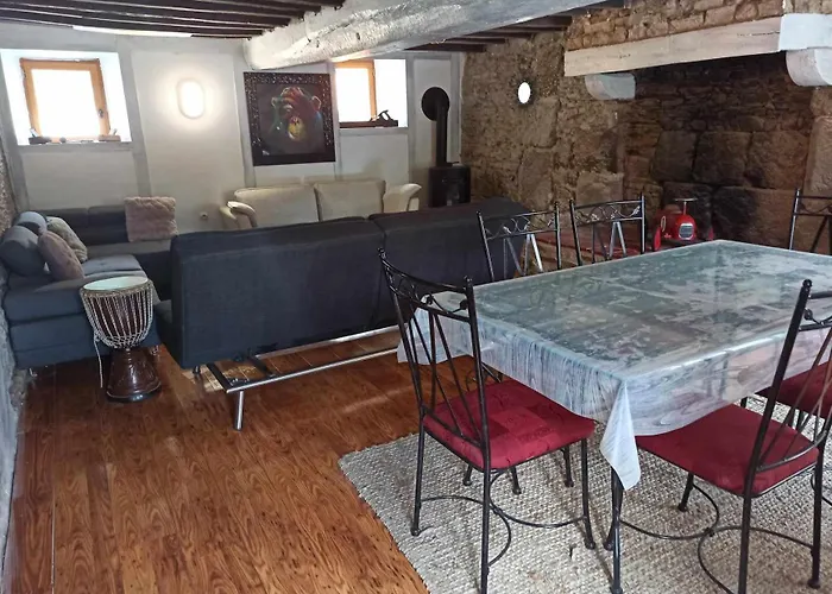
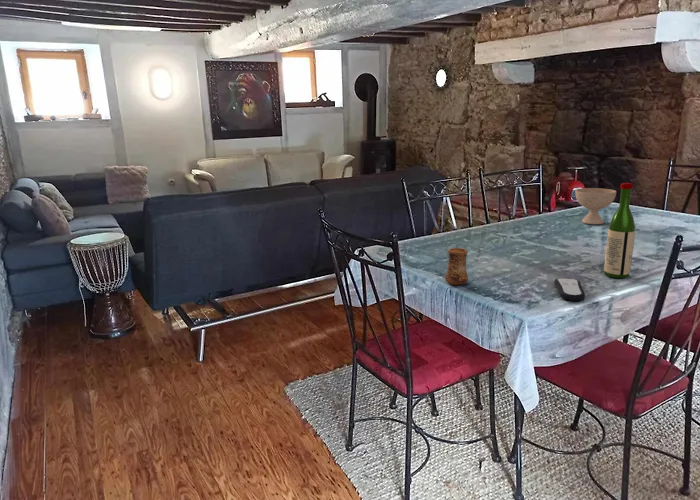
+ wine bottle (621, 230)
+ remote control (569, 288)
+ bowl (594, 206)
+ cup (456, 266)
